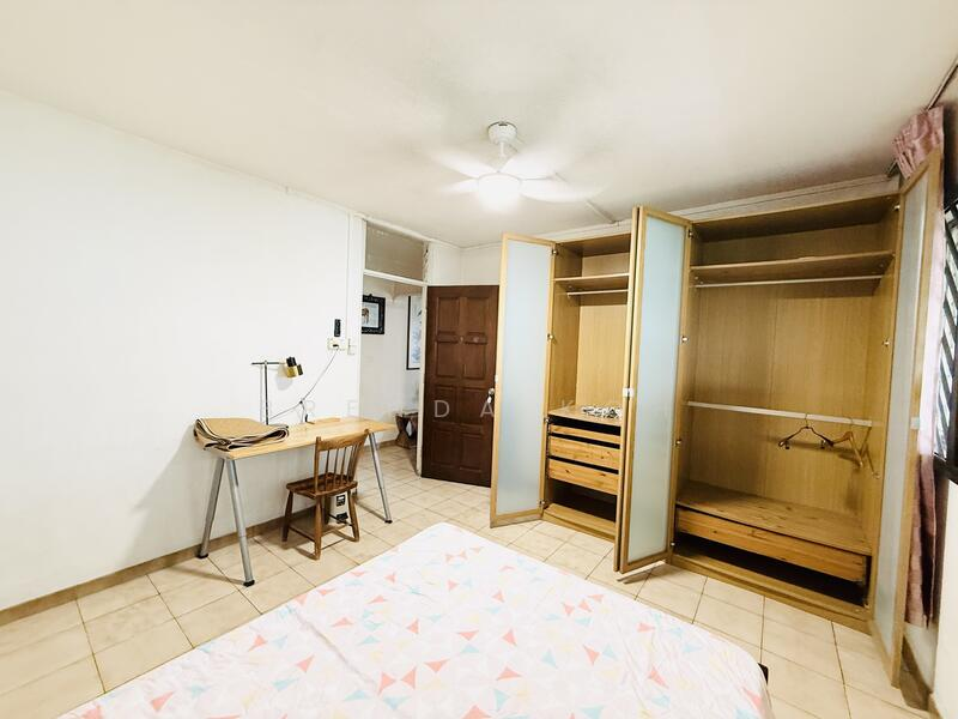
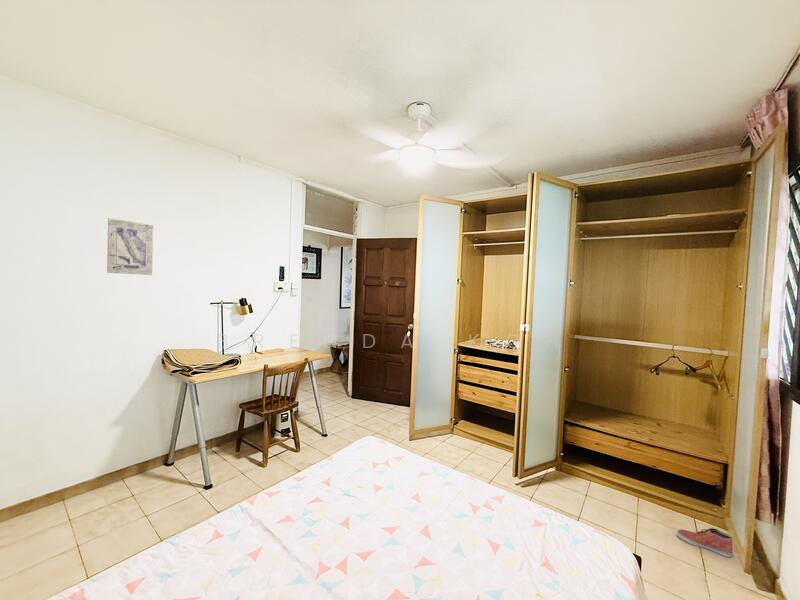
+ shoe (703, 536)
+ wall art (131, 248)
